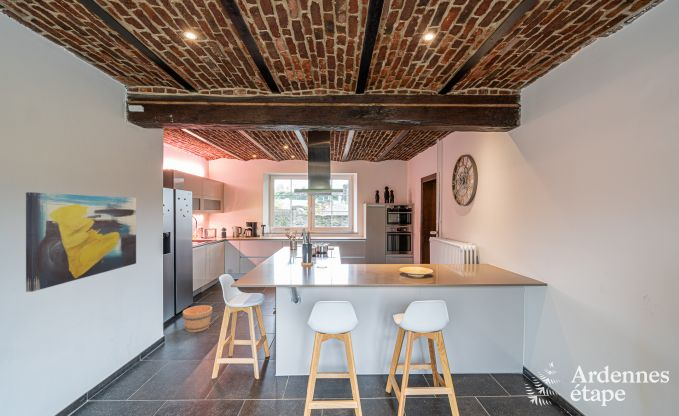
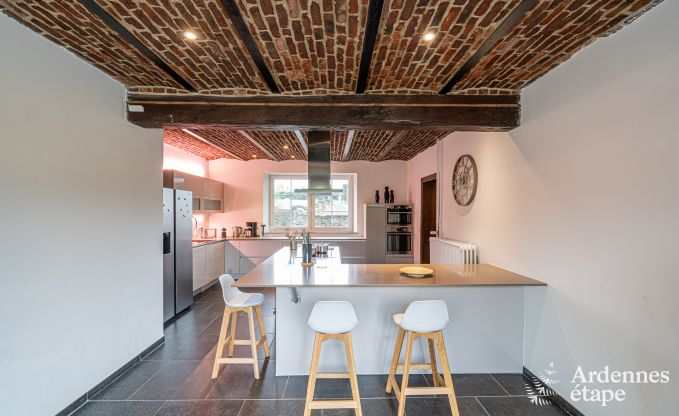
- wall art (92, 235)
- bucket (197, 318)
